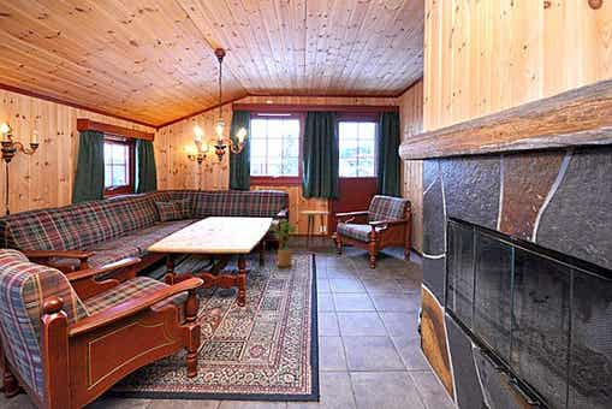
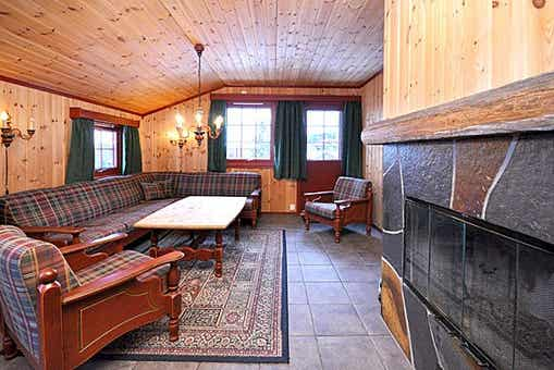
- house plant (283, 244)
- side table (313, 229)
